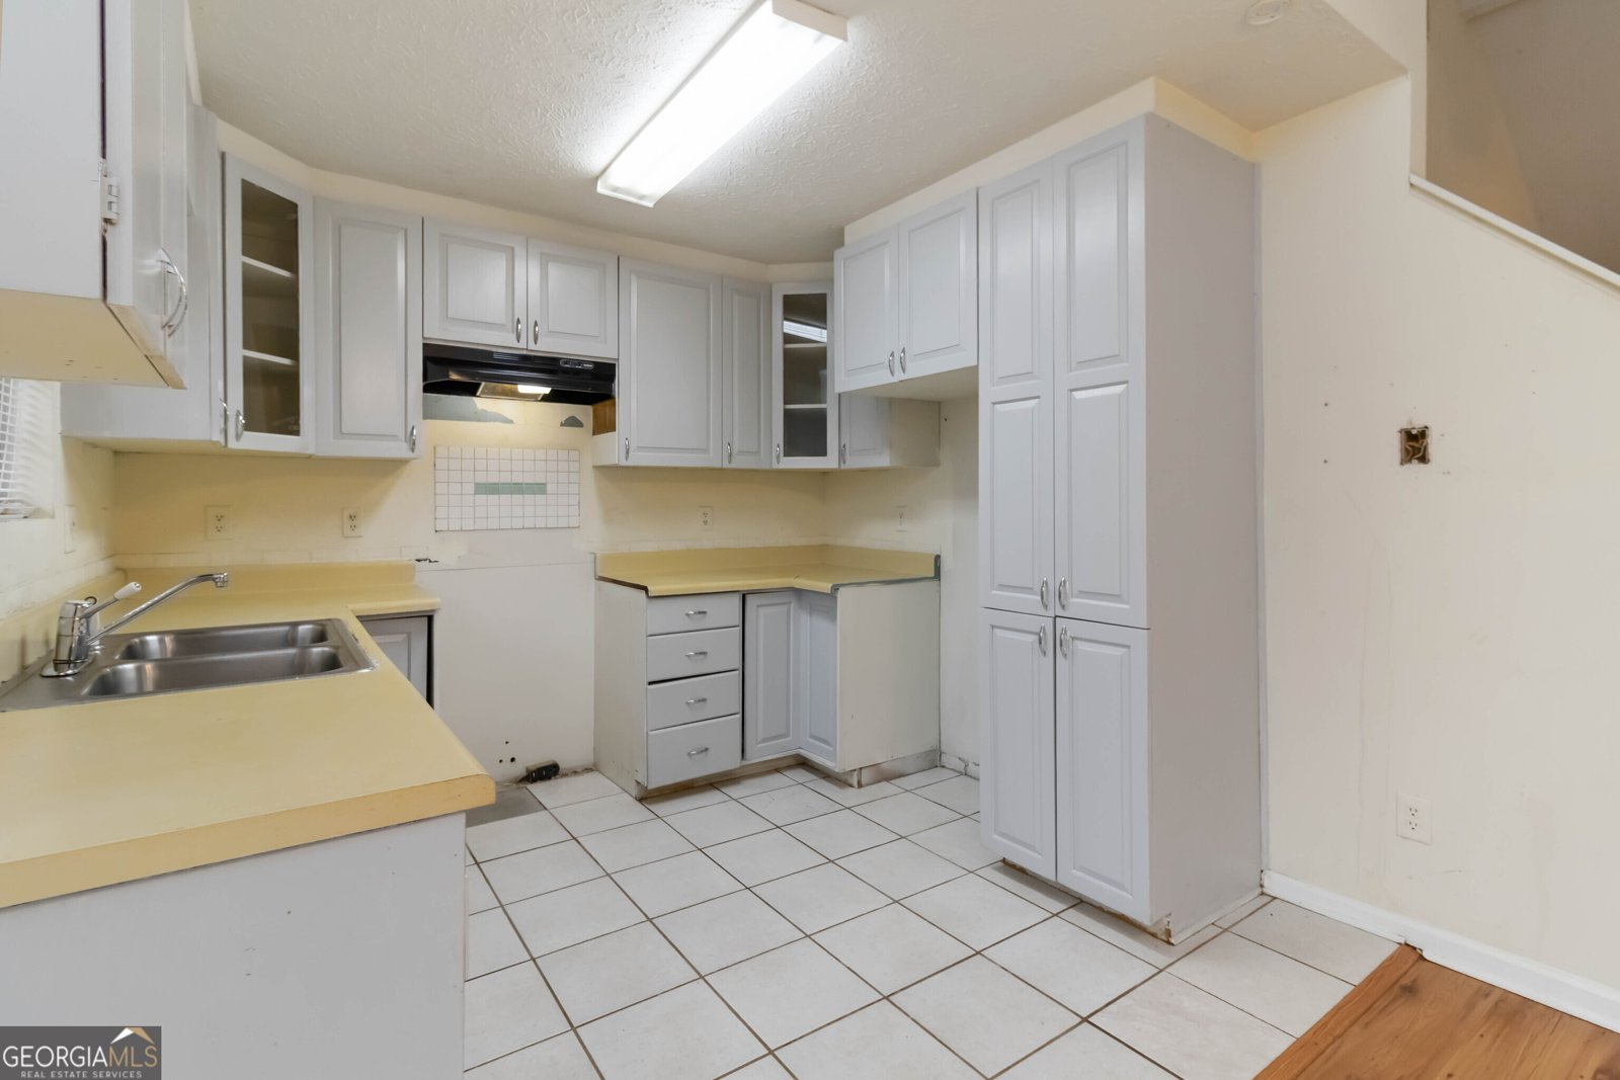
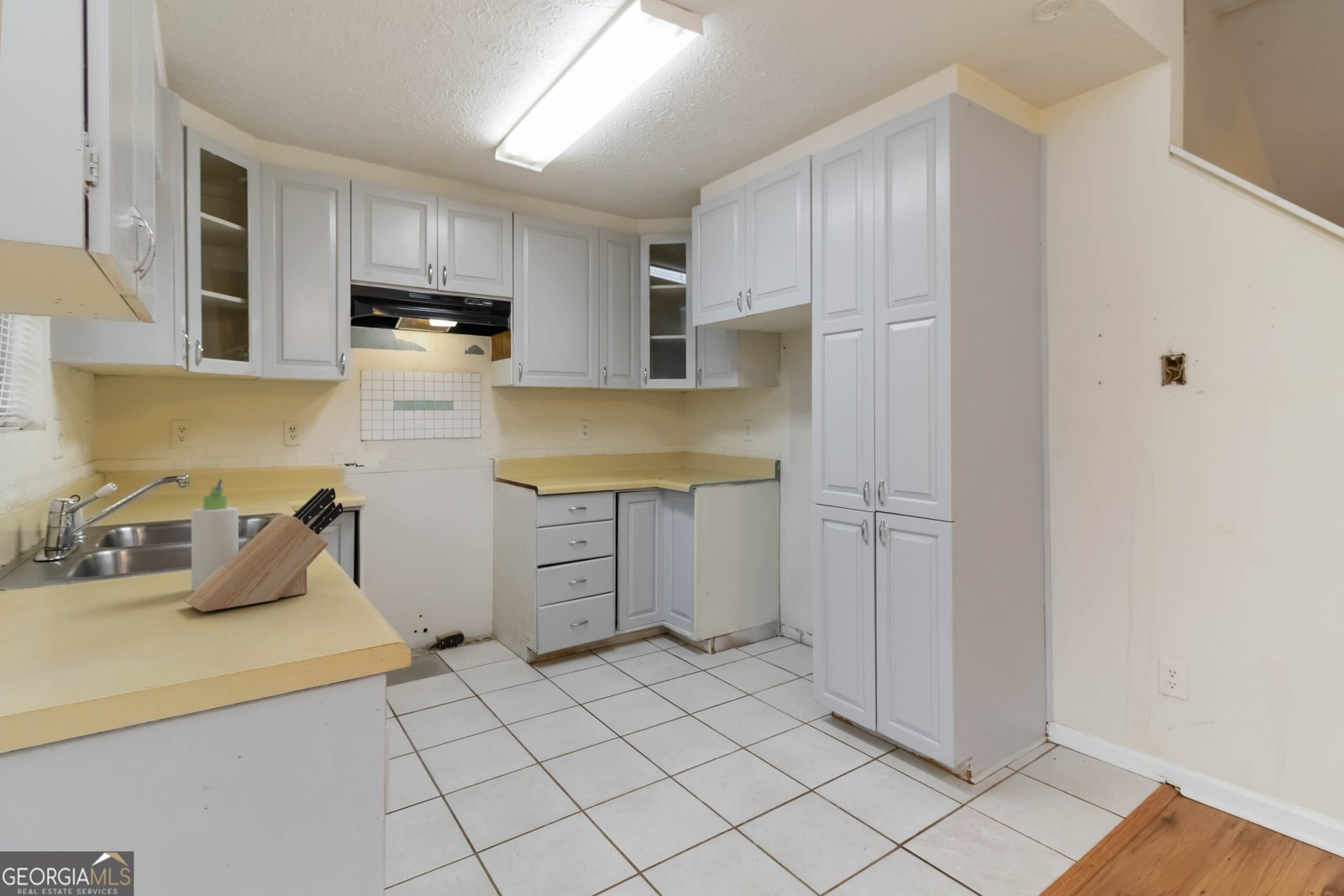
+ bottle (216, 533)
+ knife block (270, 542)
